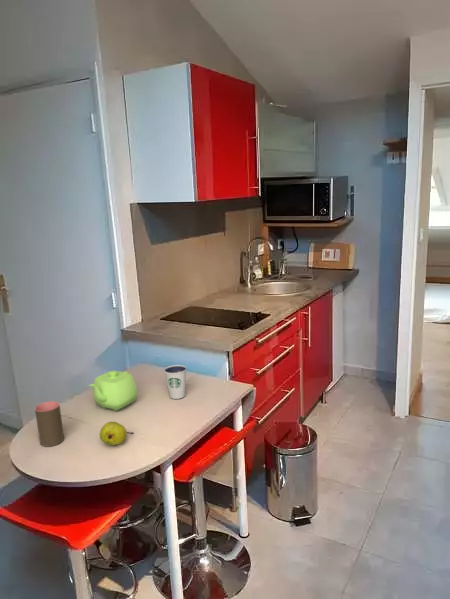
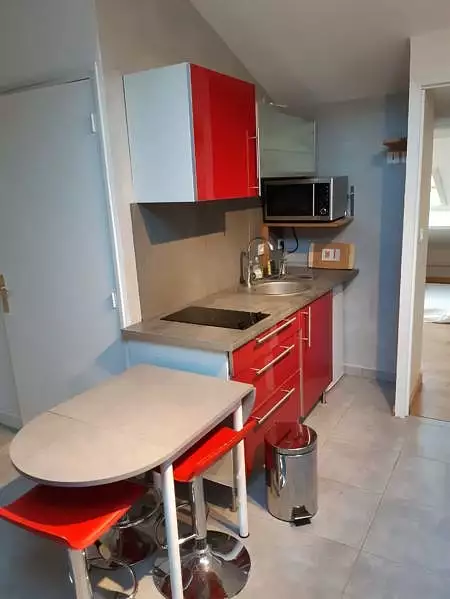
- fruit (116, 431)
- teapot (111, 389)
- cup (49, 423)
- dixie cup (176, 382)
